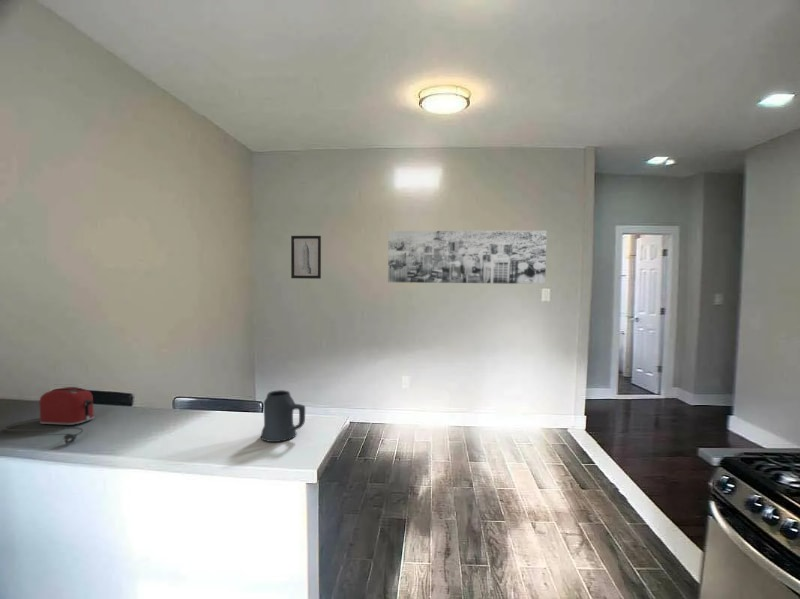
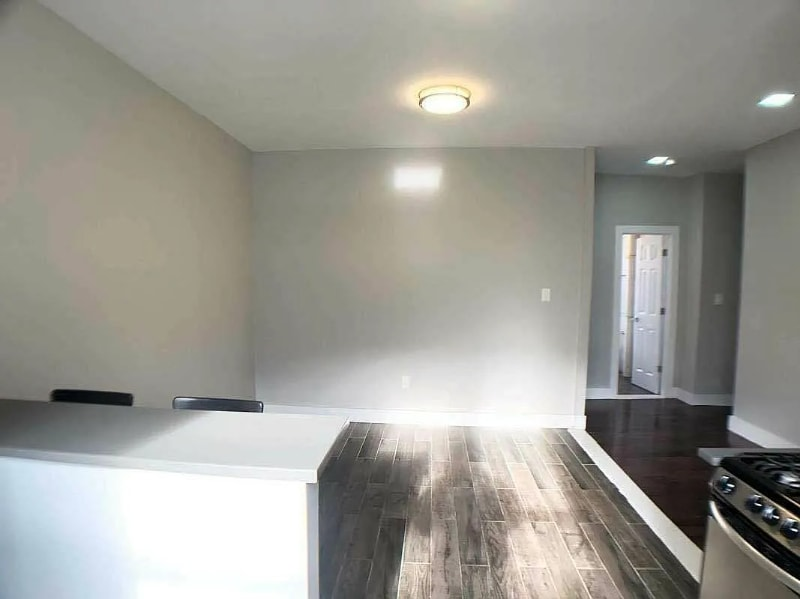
- toaster (56, 411)
- mug (283, 414)
- wall art (465, 257)
- wall art (306, 257)
